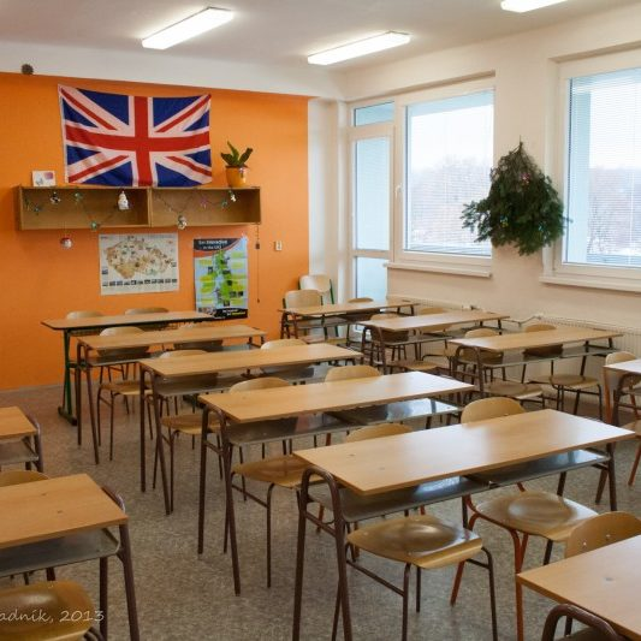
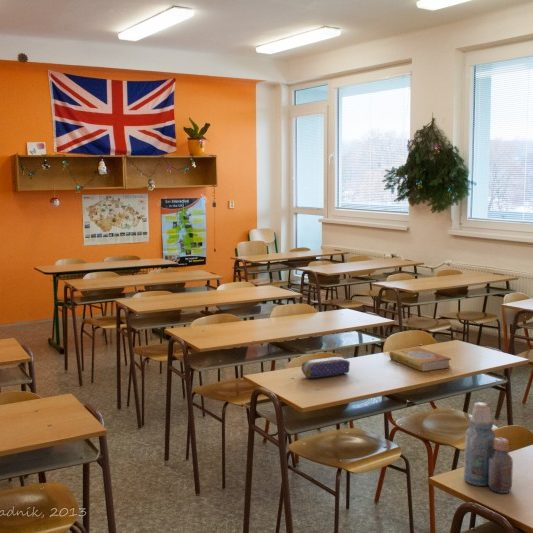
+ book (419, 358)
+ pencil case (325, 367)
+ bottle (488, 444)
